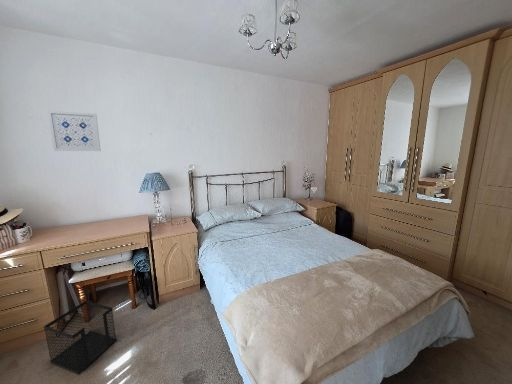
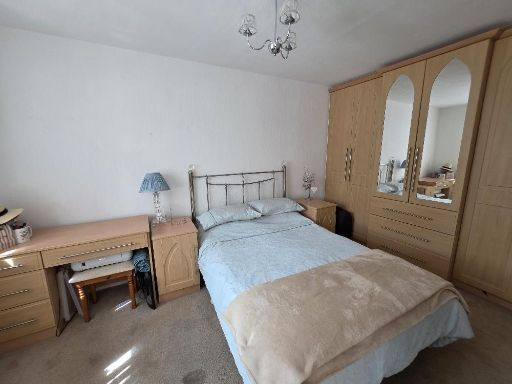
- wall art (75, 132)
- wastebasket (82, 334)
